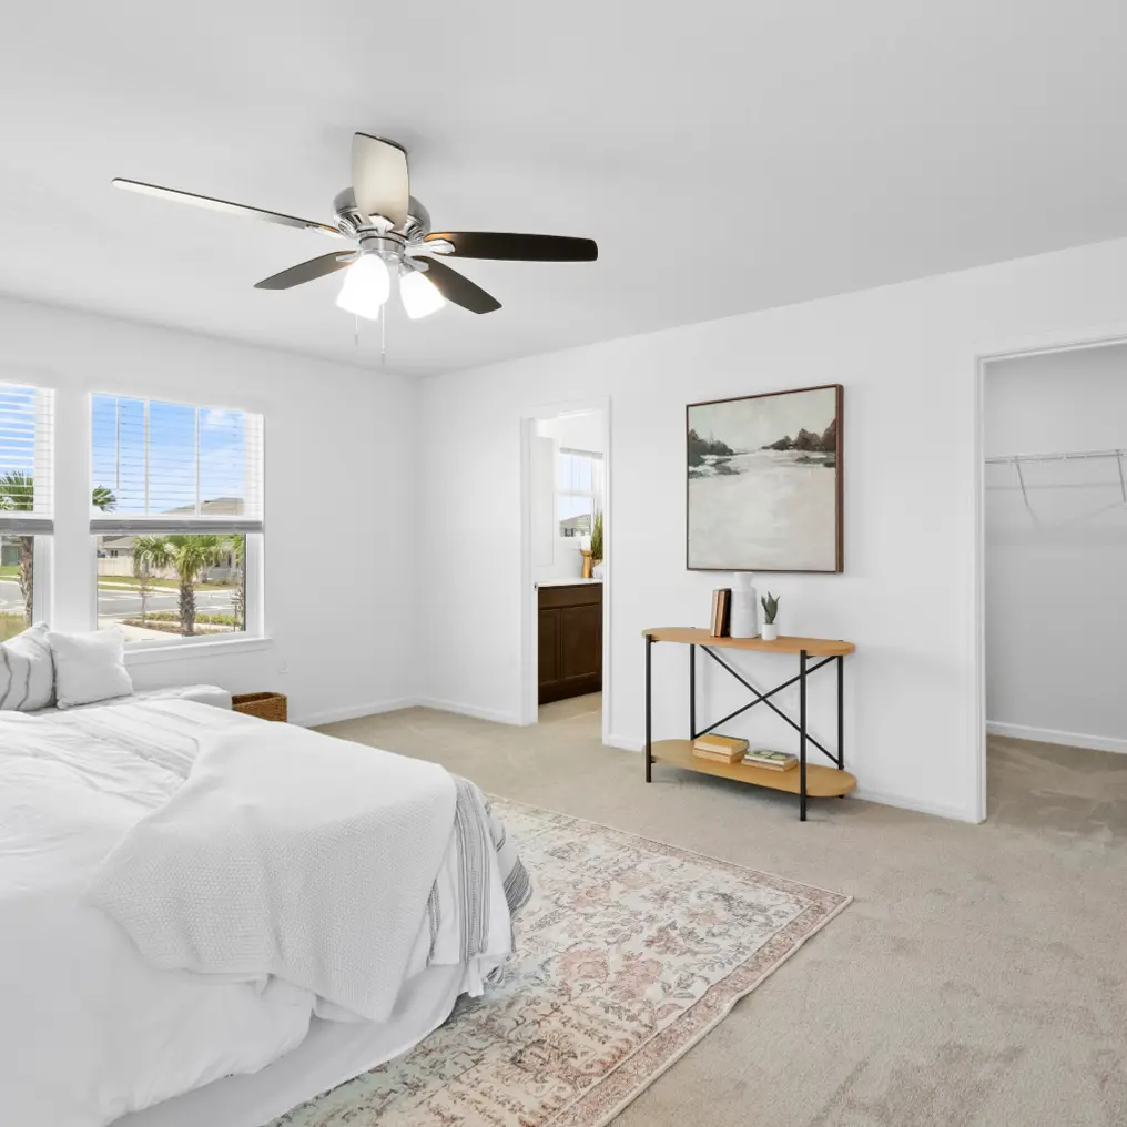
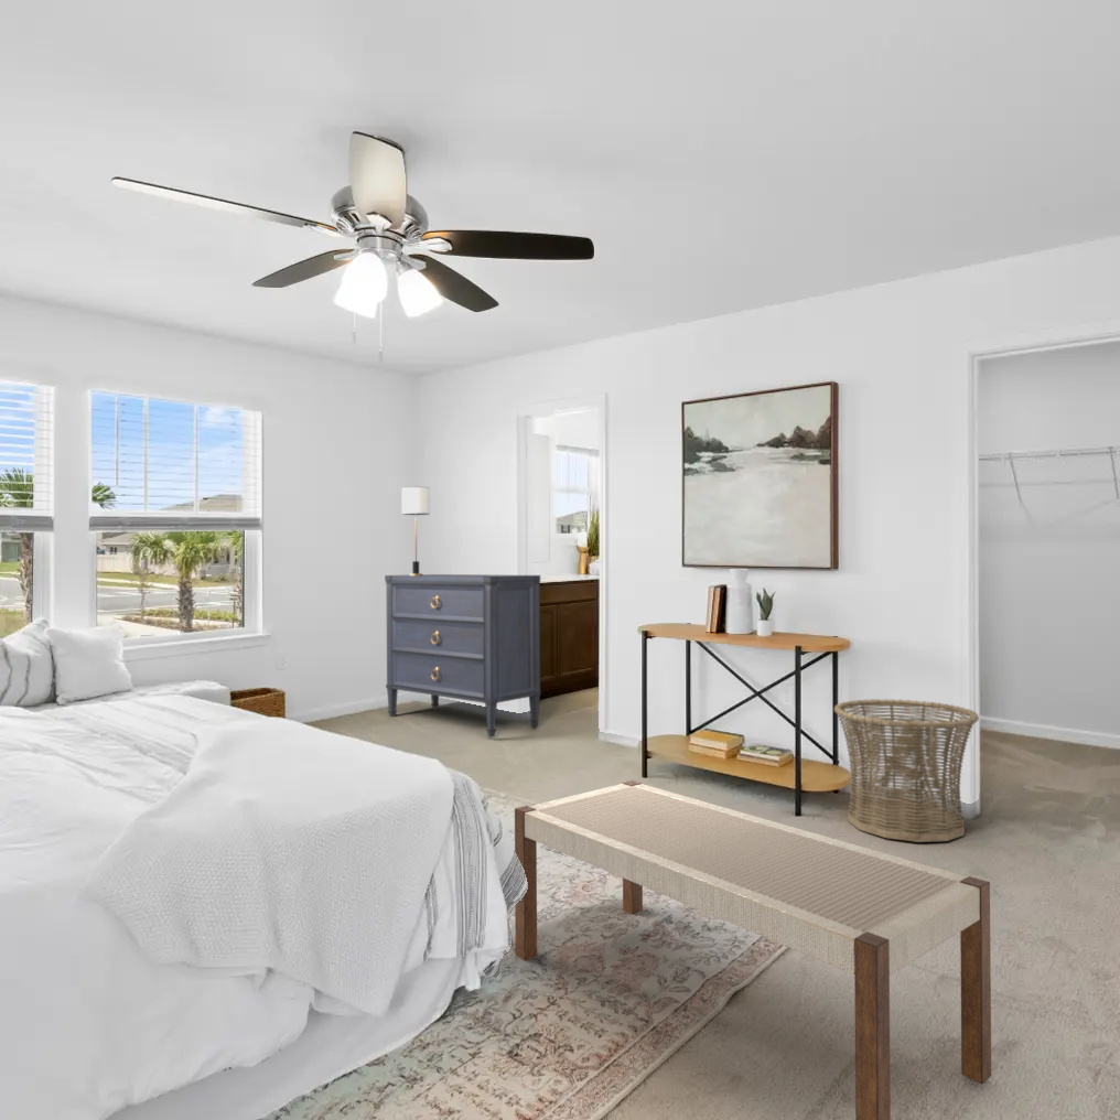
+ basket (904, 766)
+ table lamp (416, 531)
+ dresser (460, 648)
+ bench (723, 919)
